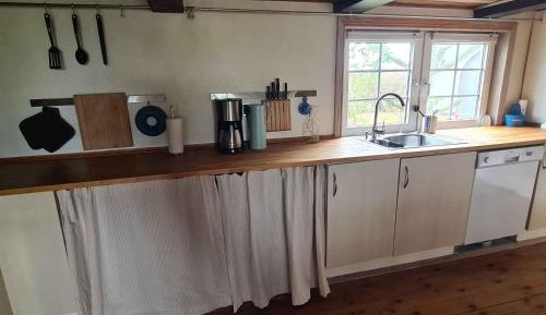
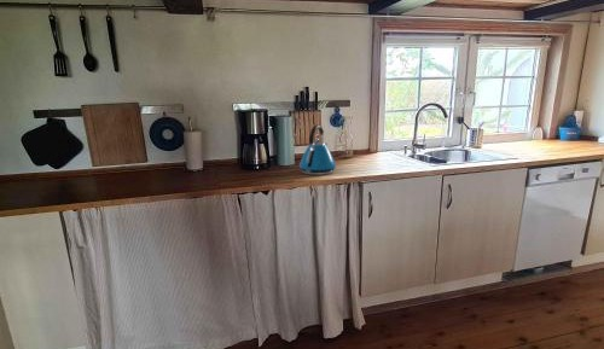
+ kettle (316, 149)
